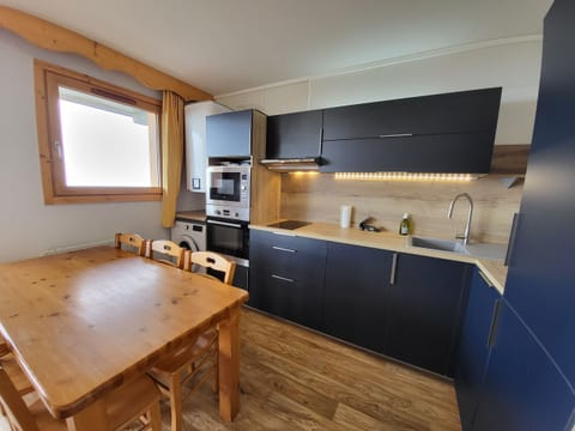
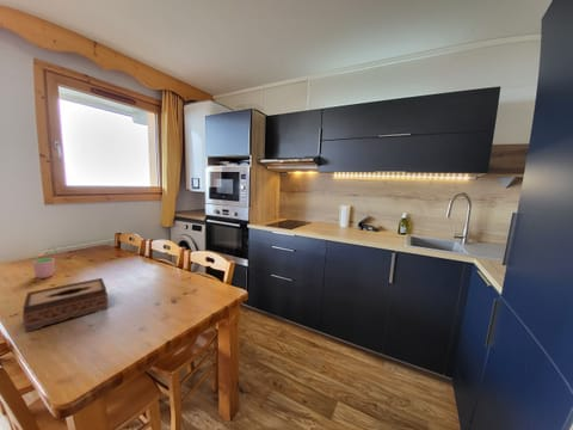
+ cup (43, 268)
+ tissue box (68, 301)
